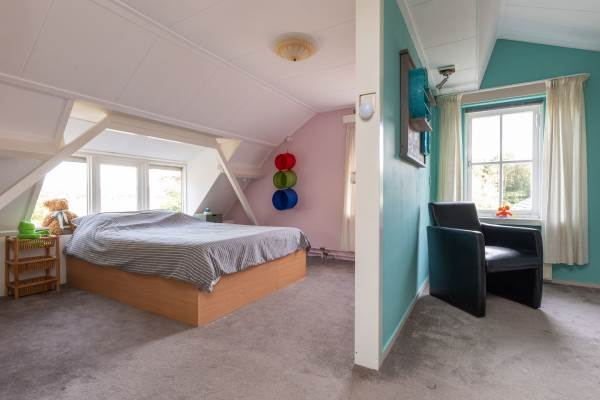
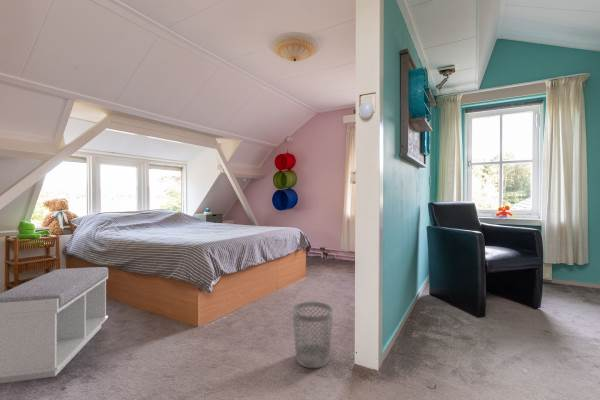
+ wastebasket (312, 333)
+ bench (56, 314)
